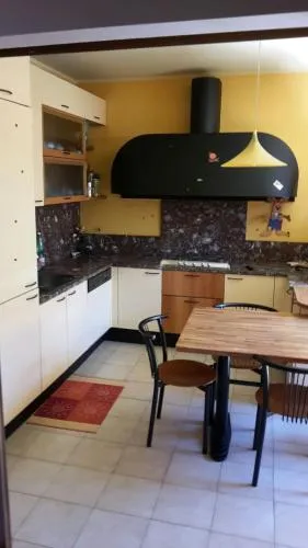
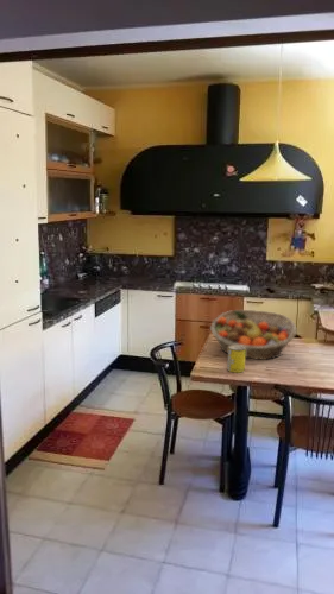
+ fruit basket (252, 334)
+ beverage can (237, 359)
